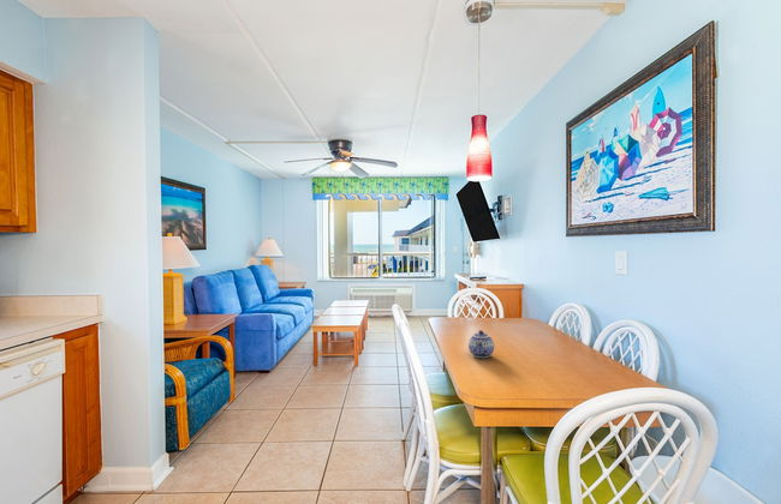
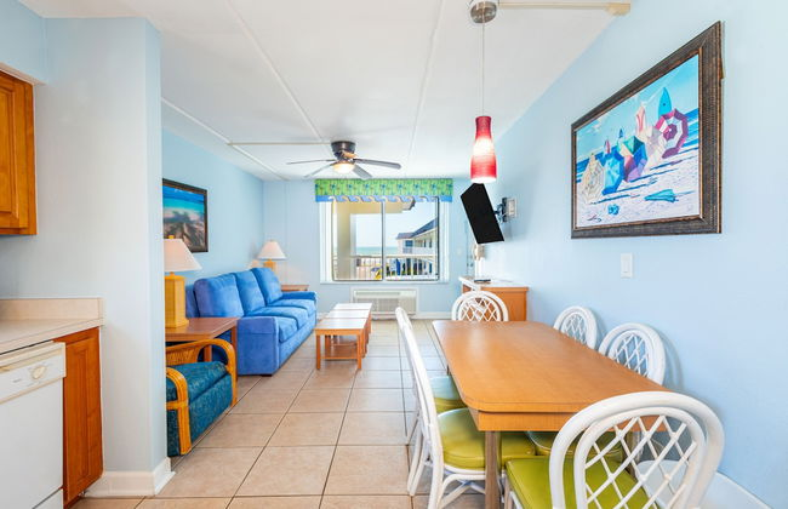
- teapot (481, 342)
